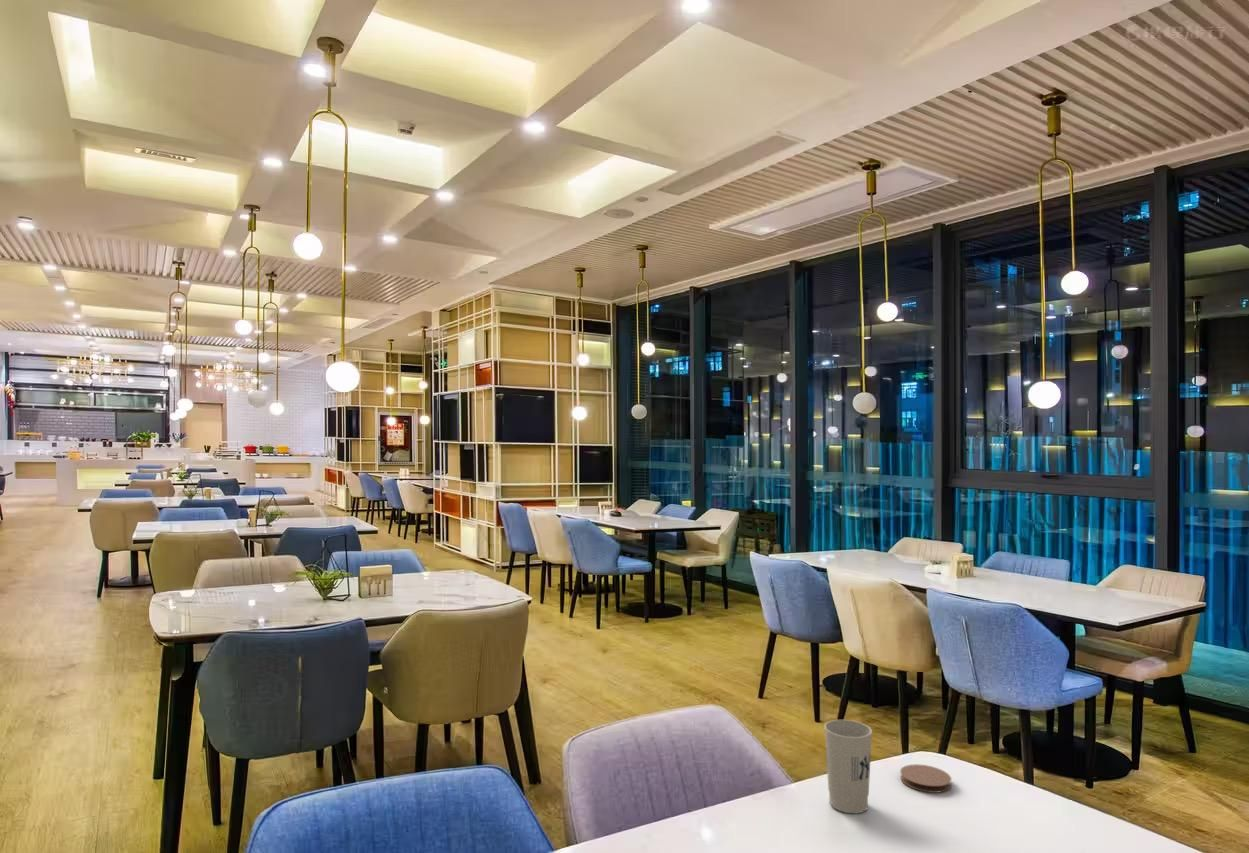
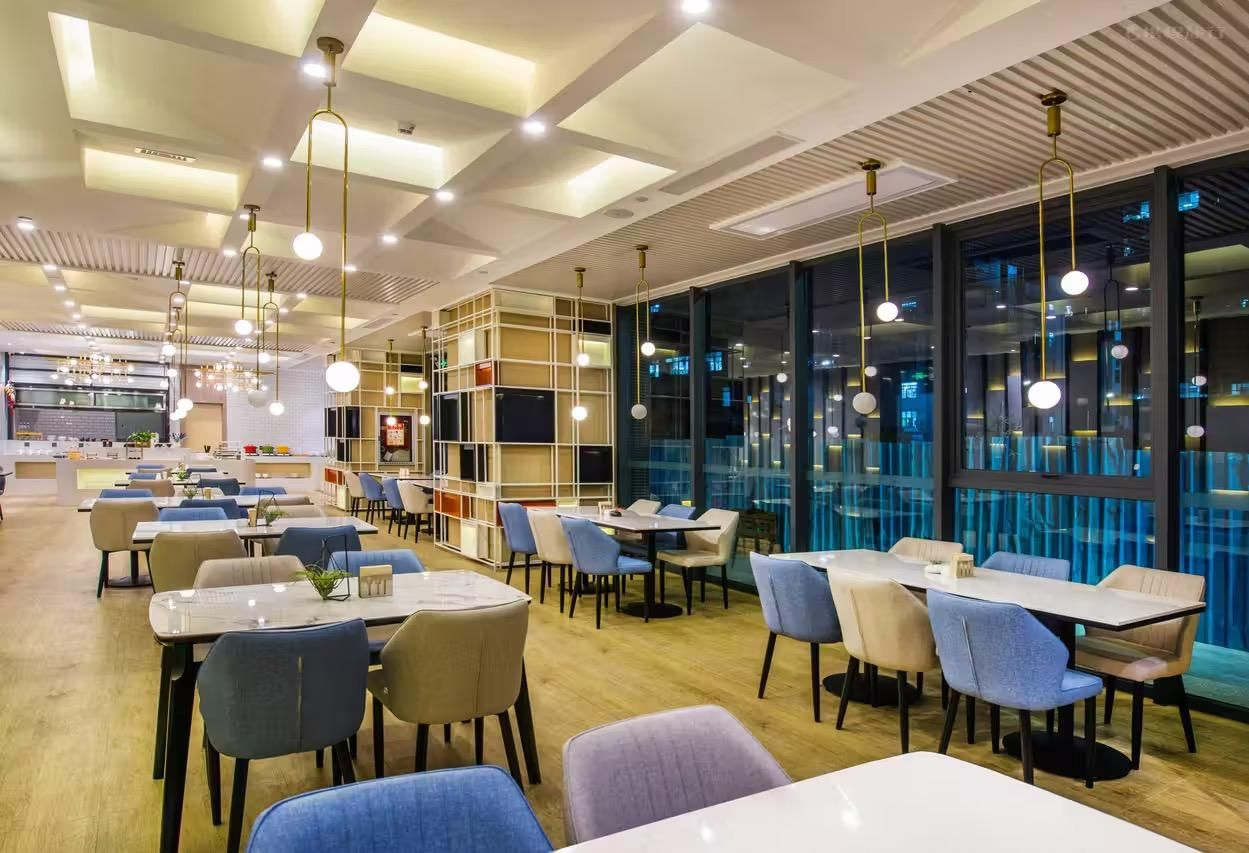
- cup (848, 766)
- coaster (925, 778)
